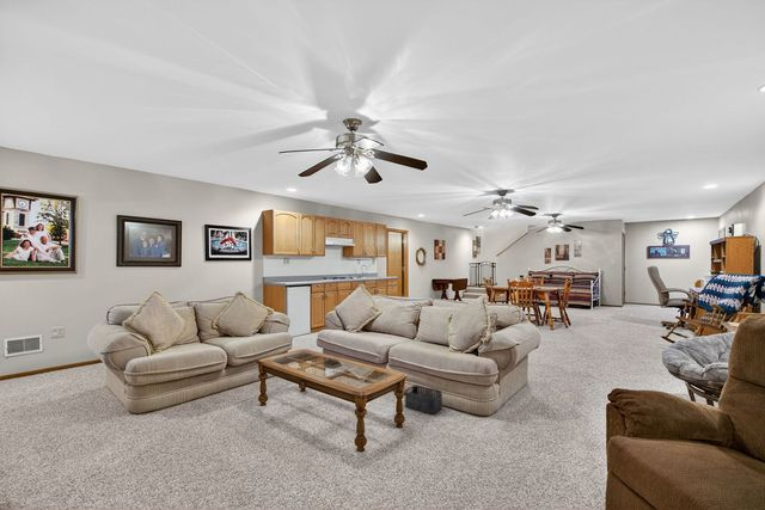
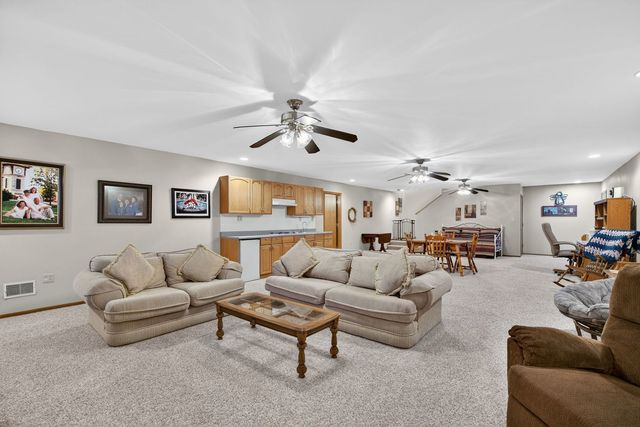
- storage bin (423, 398)
